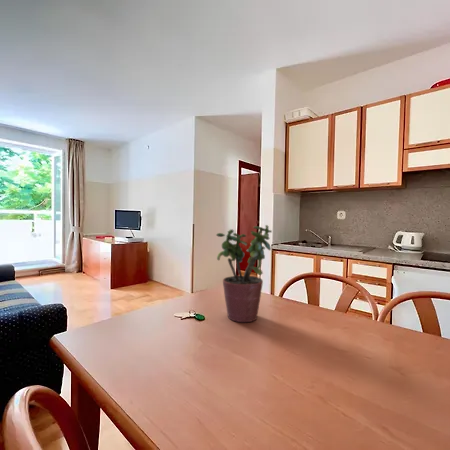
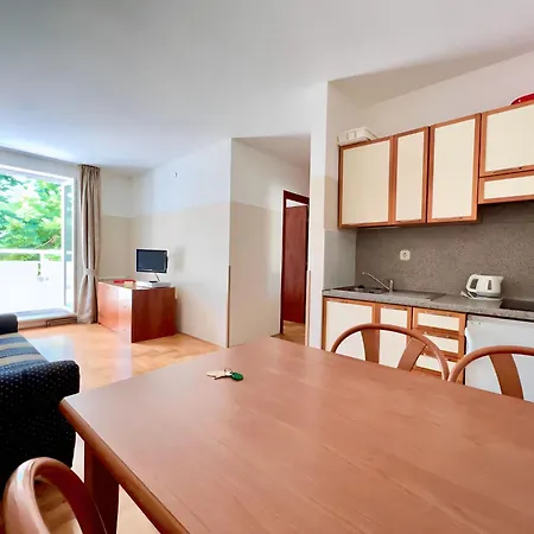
- potted plant (240, 271)
